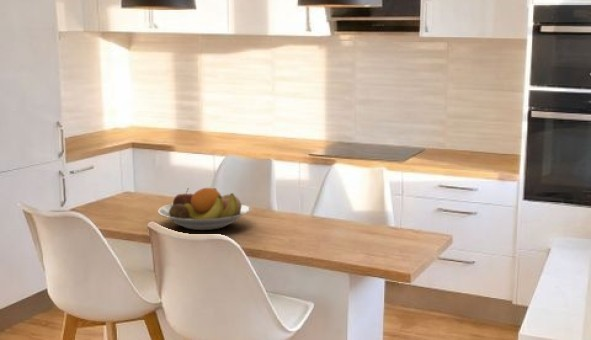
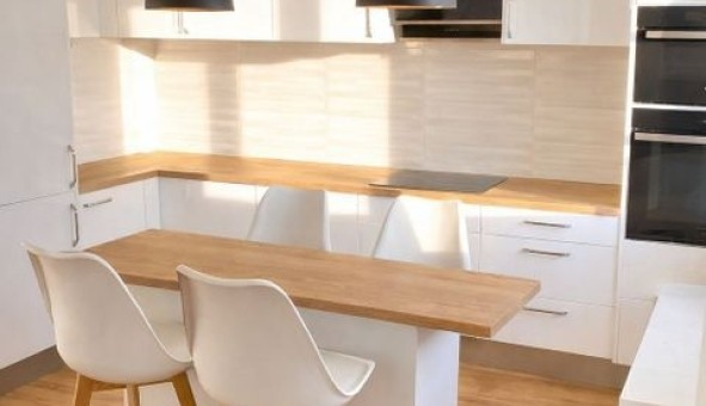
- fruit bowl (204, 205)
